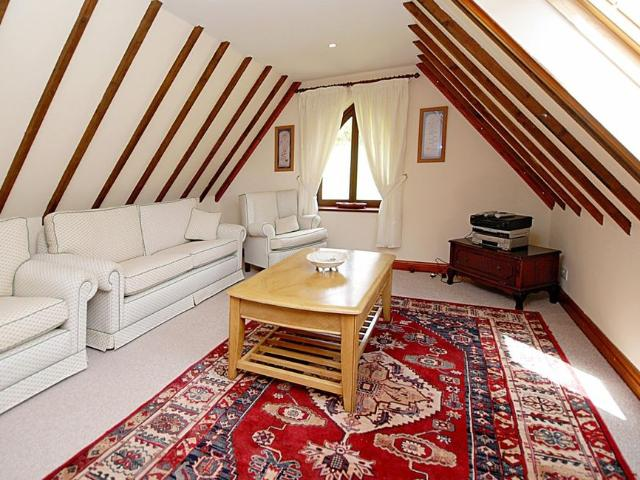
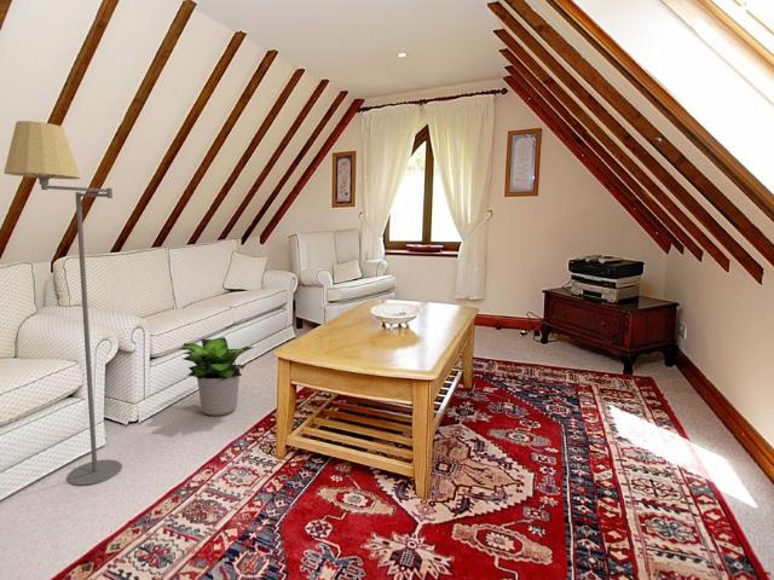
+ floor lamp (83, 317)
+ potted plant (216, 376)
